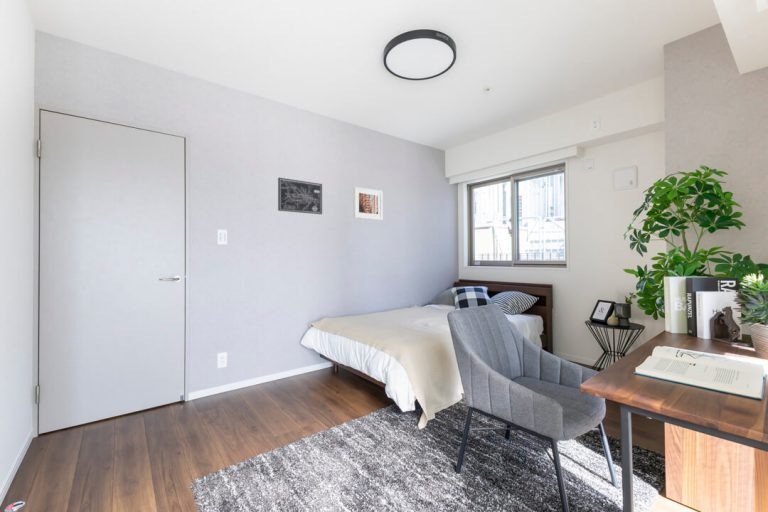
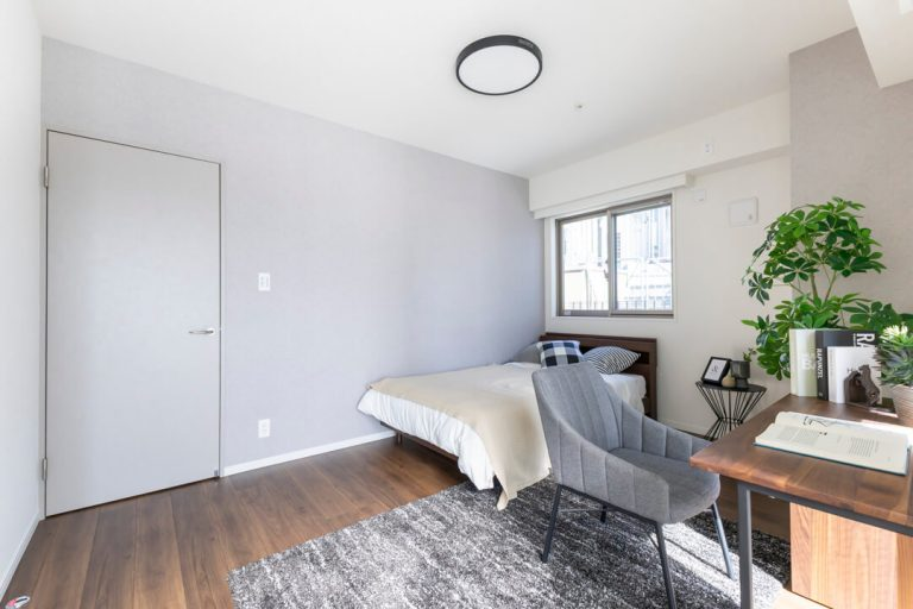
- wall art (301, 196)
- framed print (368, 203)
